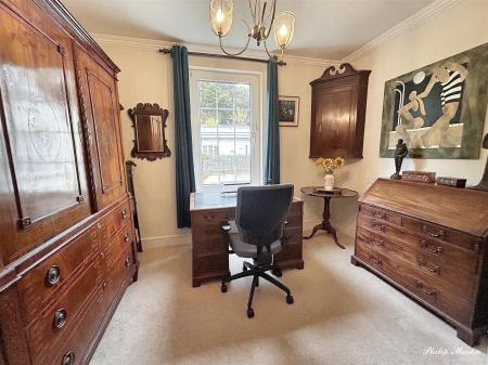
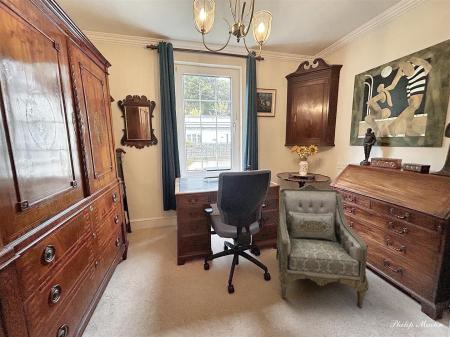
+ armchair (314, 236)
